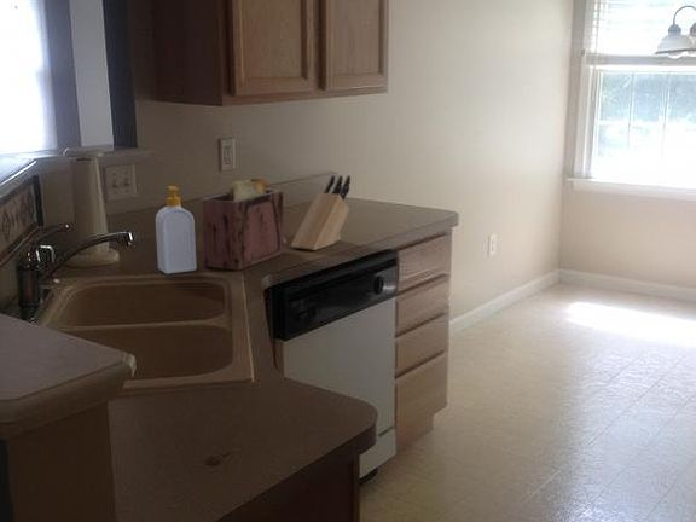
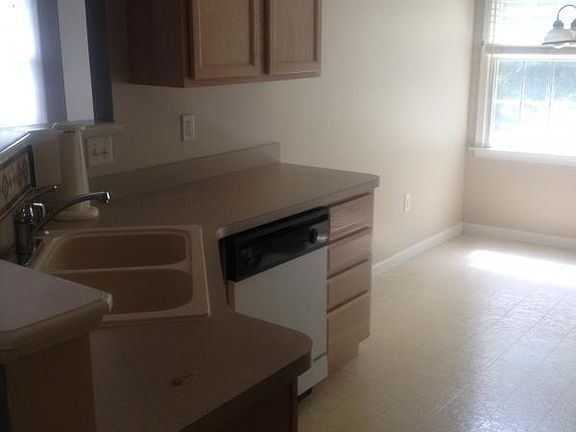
- knife block (324, 210)
- toaster (246, 218)
- soap bottle (174, 228)
